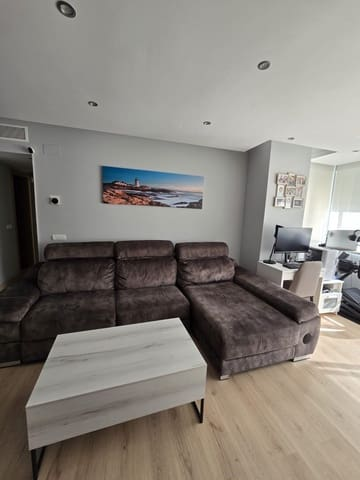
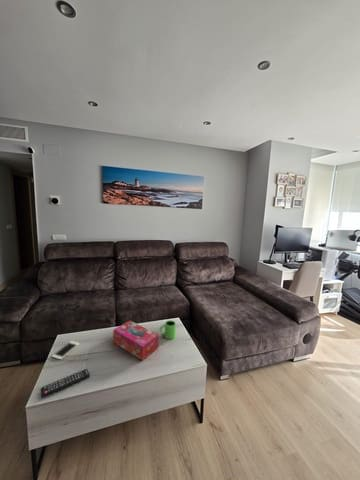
+ cell phone (66, 349)
+ remote control (66, 382)
+ tissue box (135, 338)
+ mug (167, 329)
